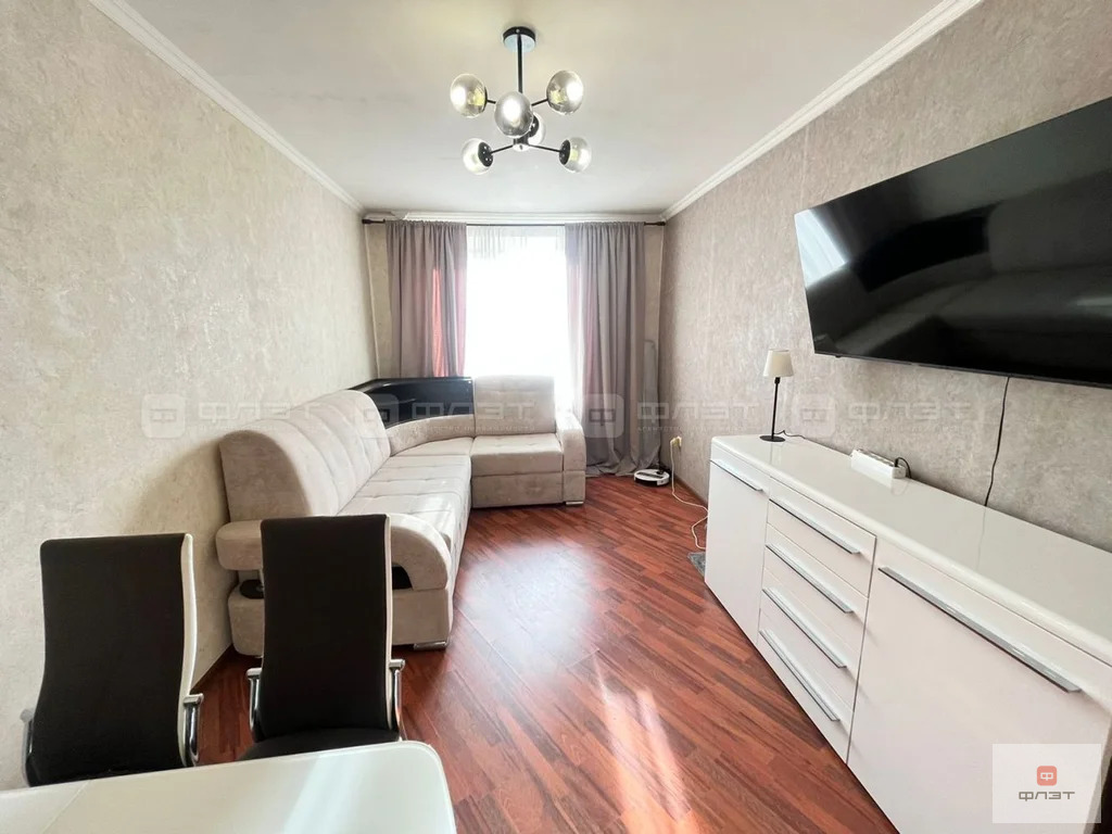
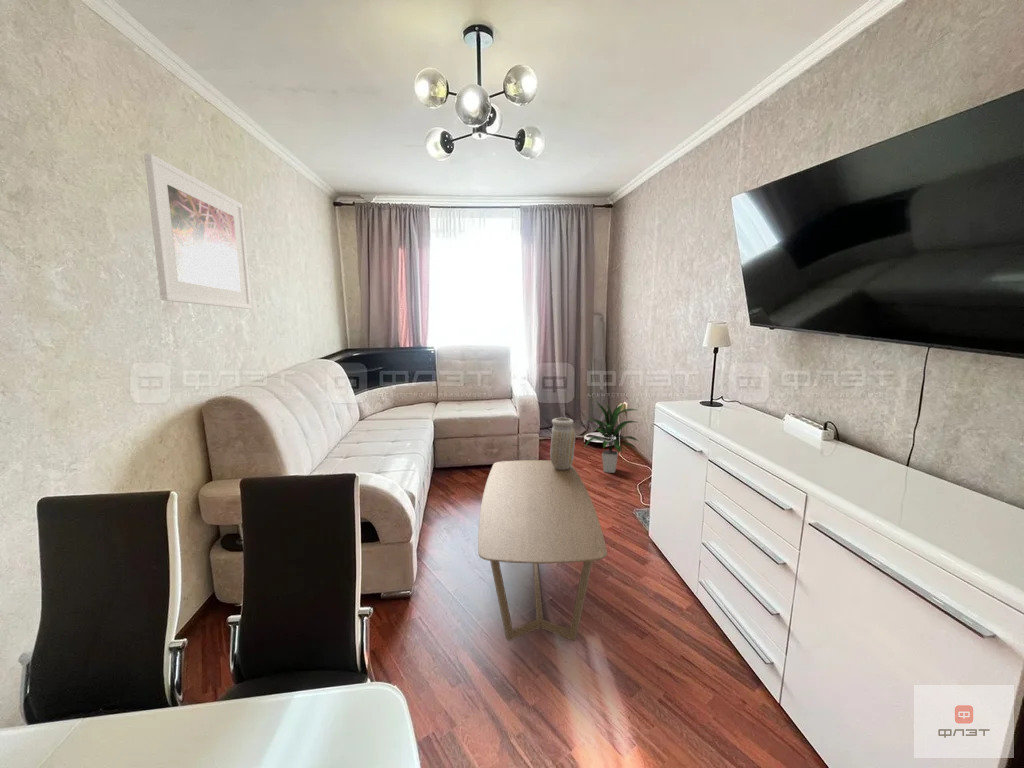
+ indoor plant (612, 436)
+ vase (562, 443)
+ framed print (207, 245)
+ coffee table (536, 538)
